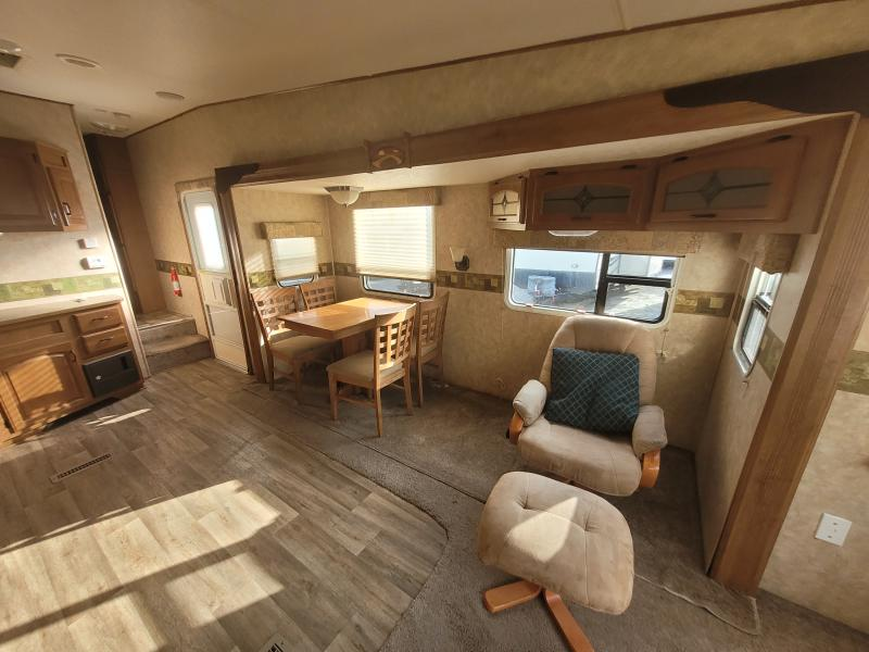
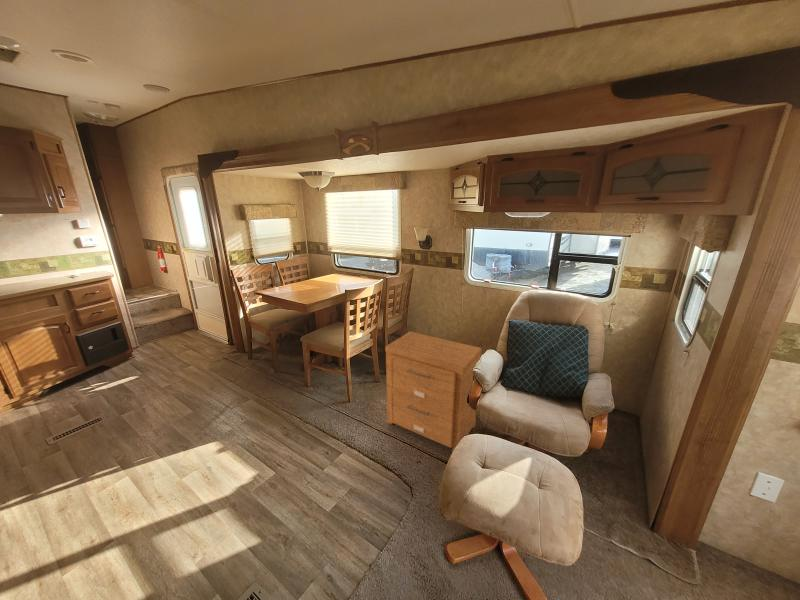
+ nightstand (430, 388)
